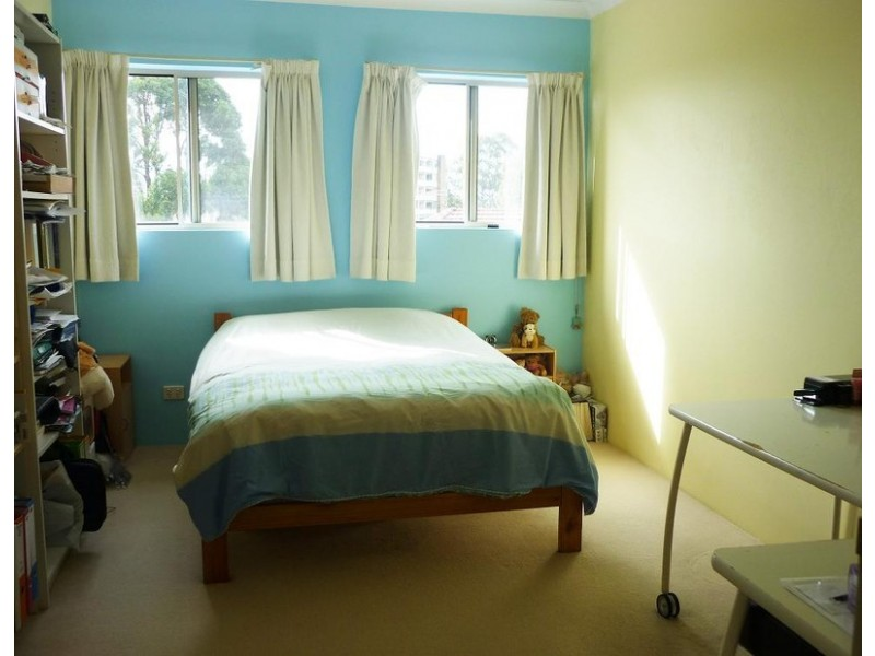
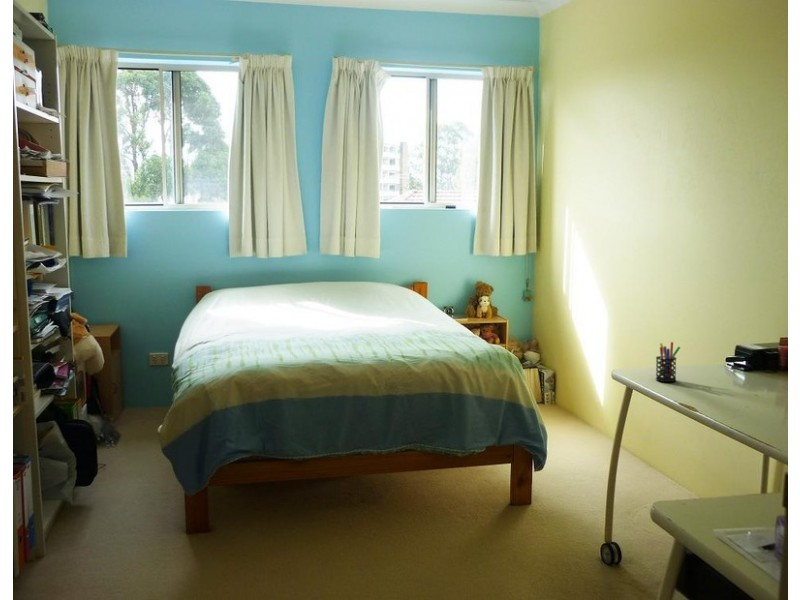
+ pen holder (668, 360)
